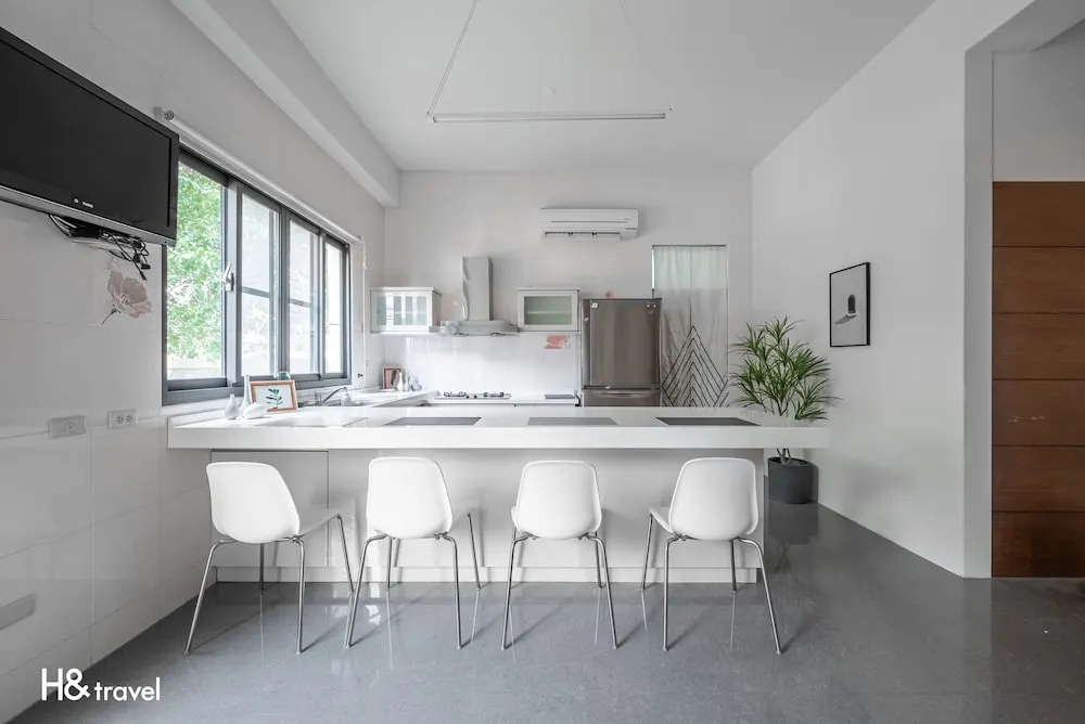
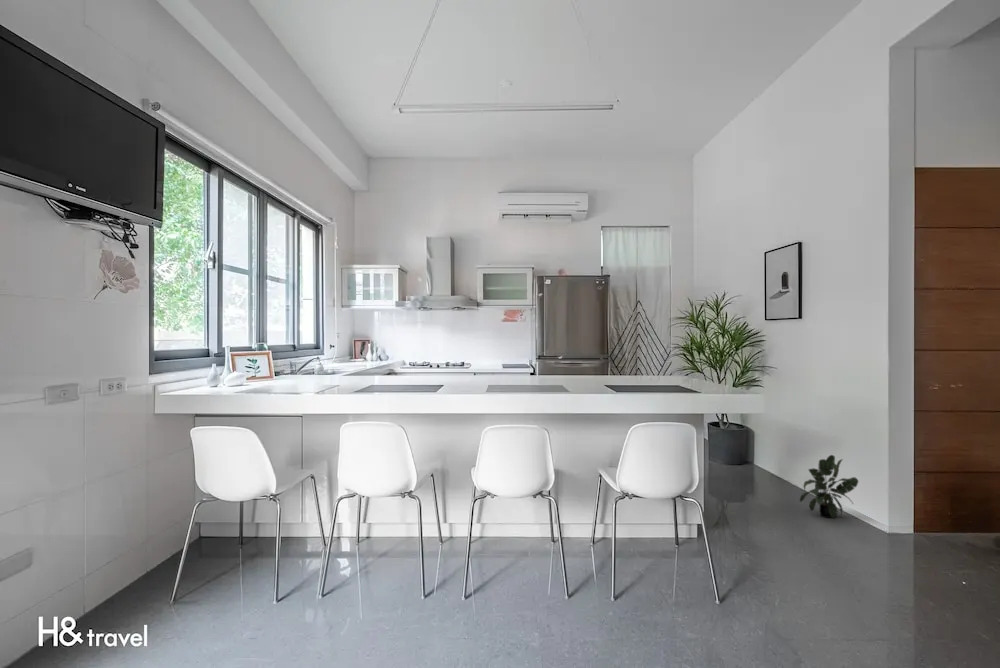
+ potted plant (822, 485)
